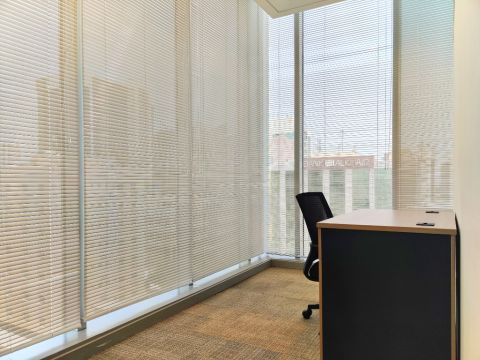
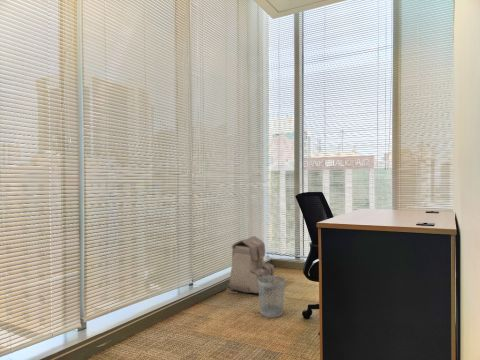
+ wastebasket (271, 296)
+ backpack (250, 263)
